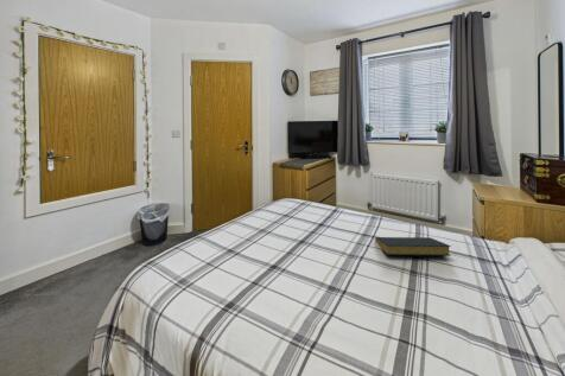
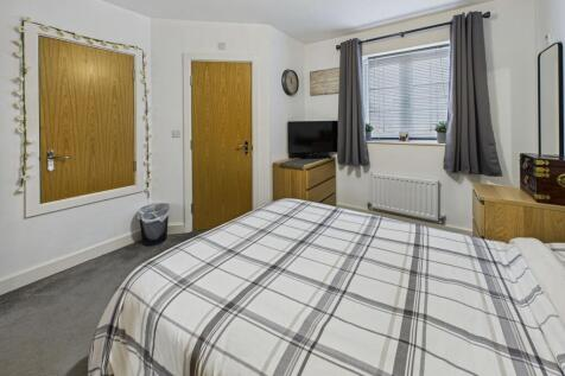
- hardback book (410, 246)
